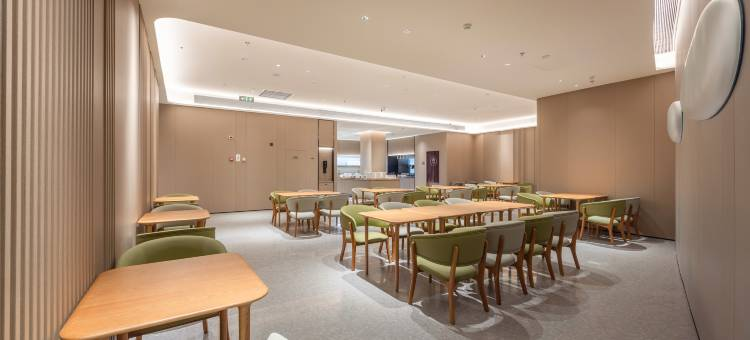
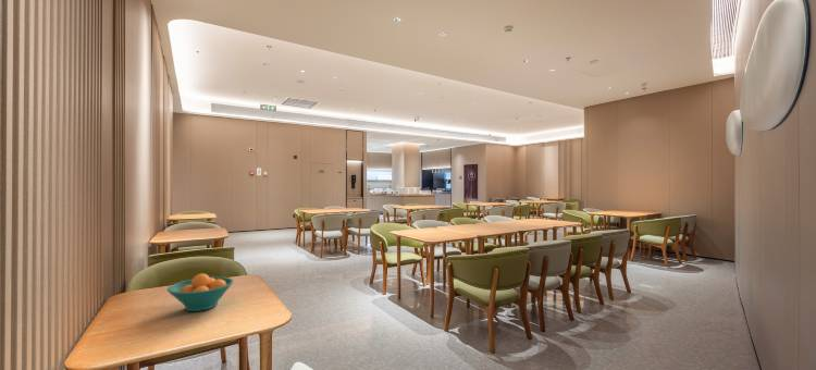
+ fruit bowl (201, 289)
